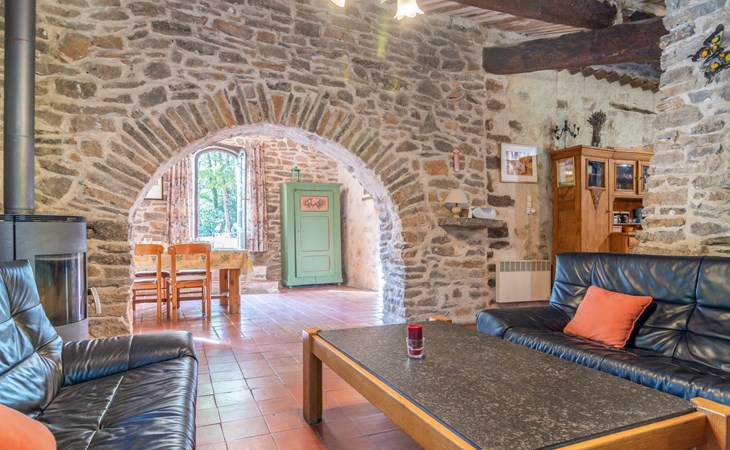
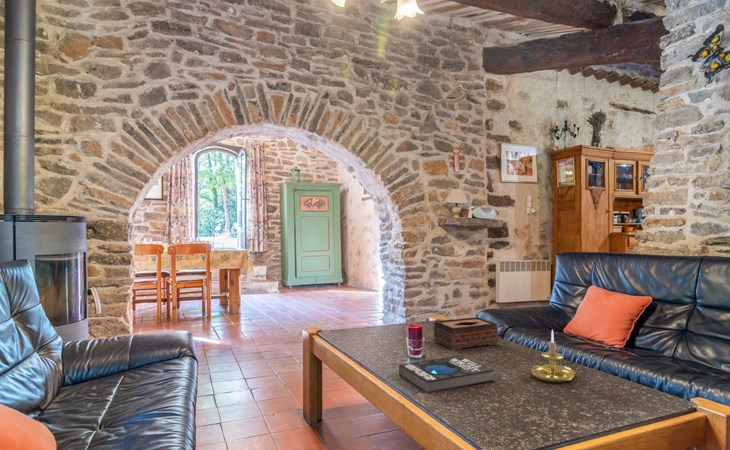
+ tissue box (465, 332)
+ candle holder (550, 353)
+ book (445, 372)
